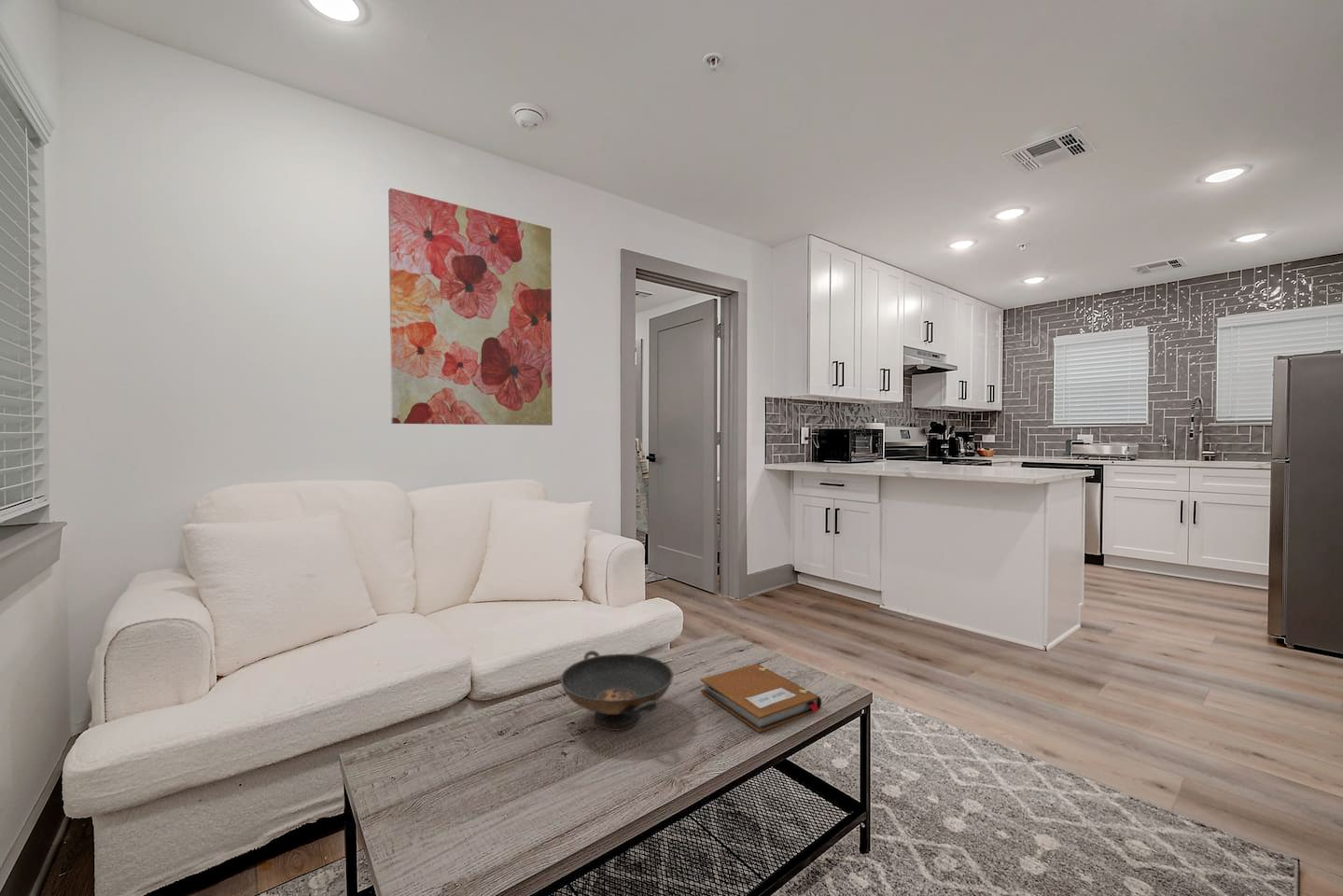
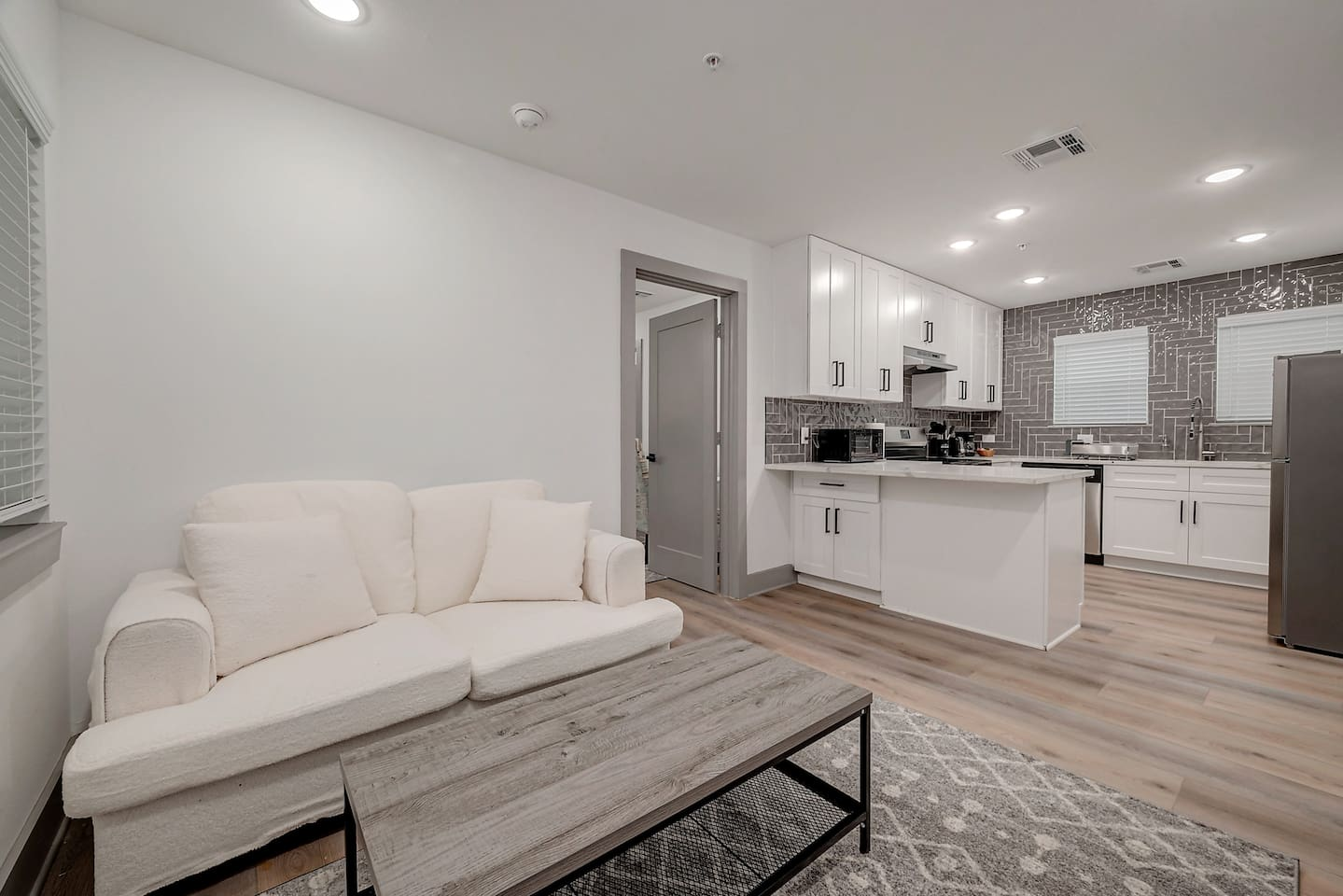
- decorative bowl (617, 695)
- wall art (477, 317)
- notebook (761, 694)
